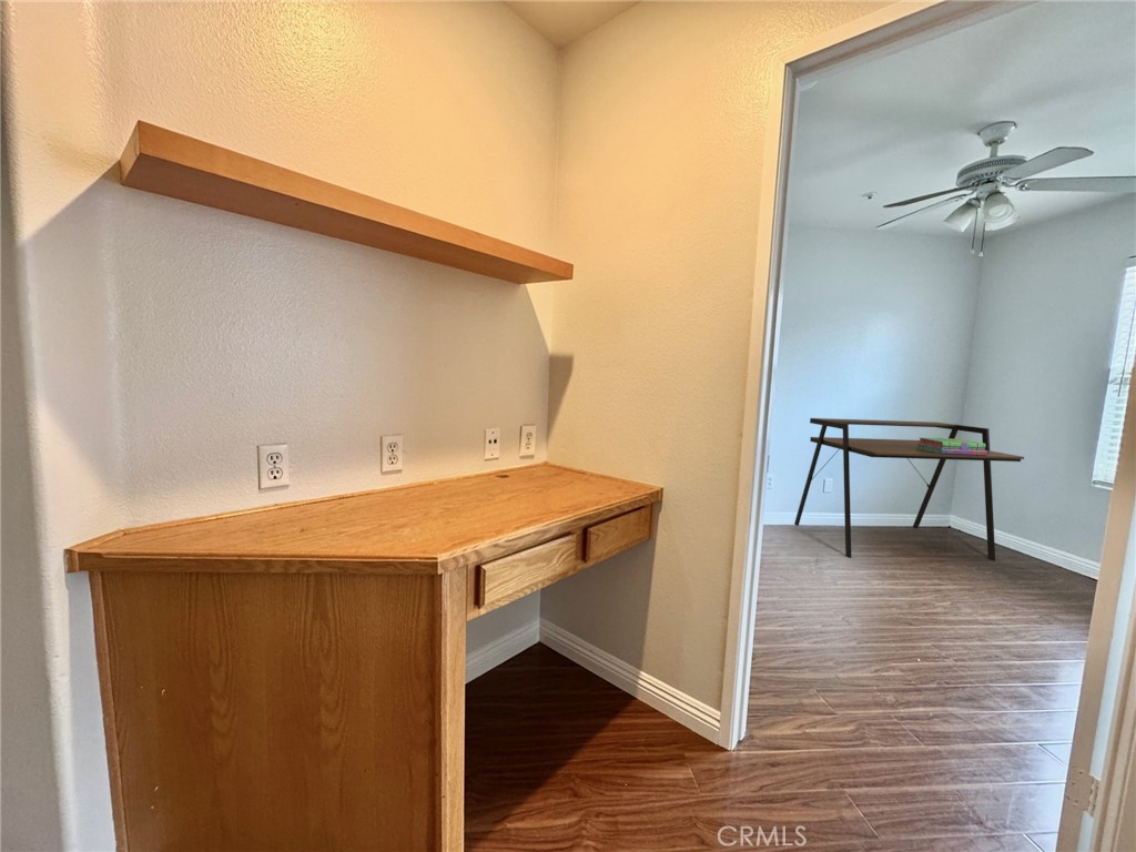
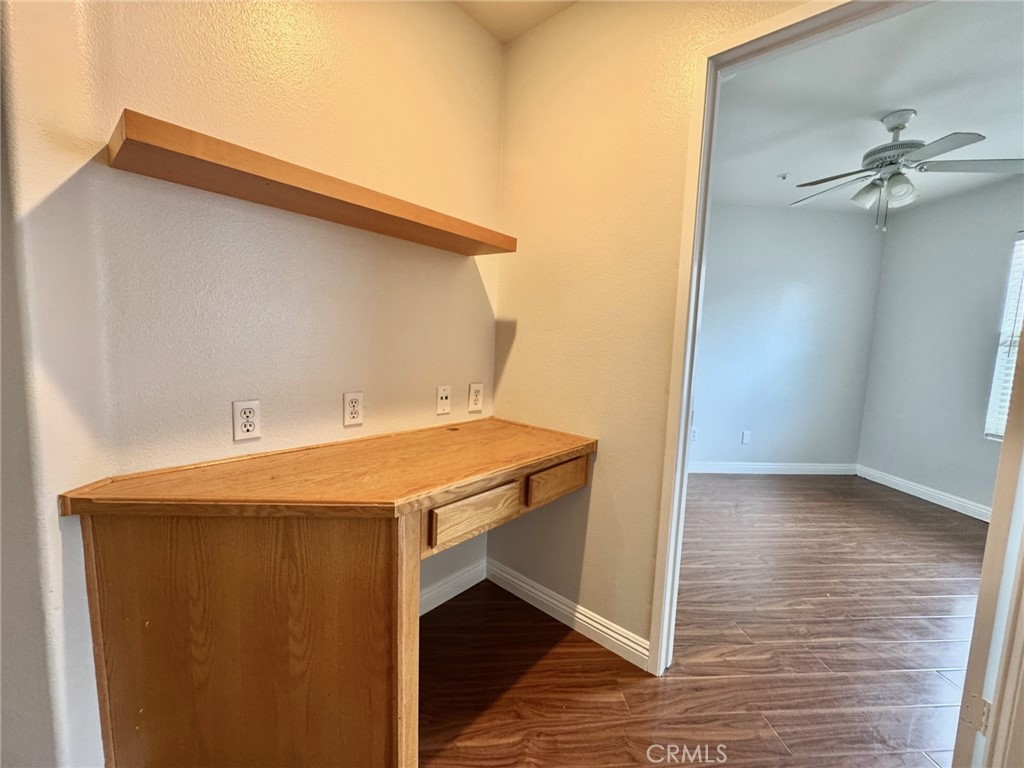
- stack of books (950, 445)
- desk (916, 470)
